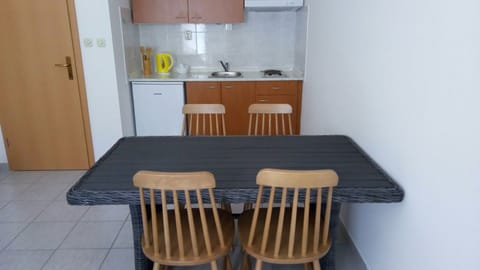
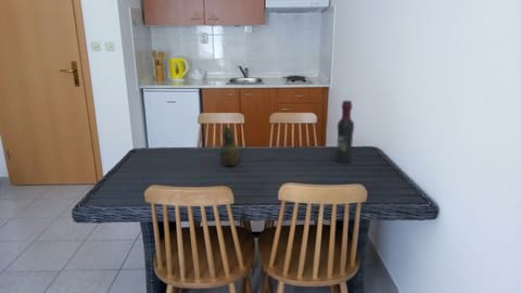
+ wine bottle (345, 131)
+ fruit (229, 144)
